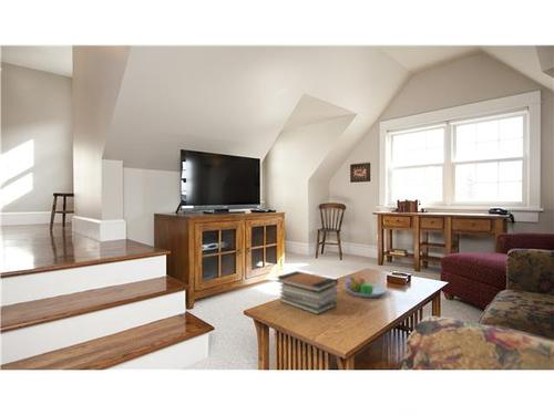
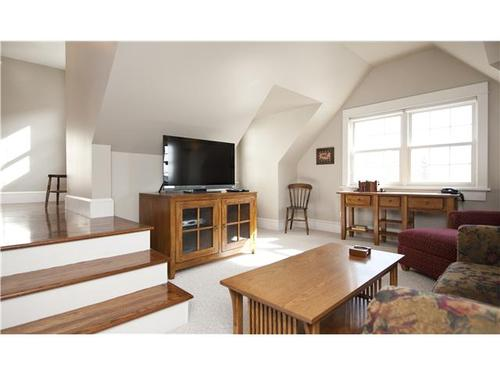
- fruit bowl (363, 284)
- book stack (307, 291)
